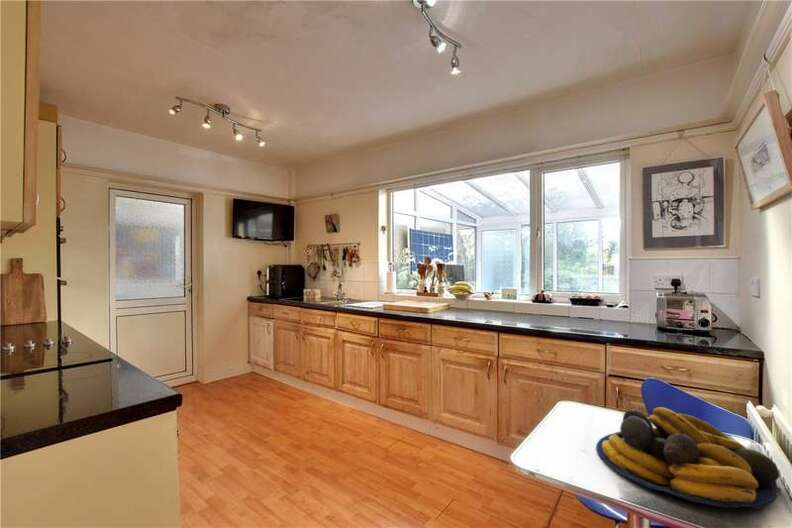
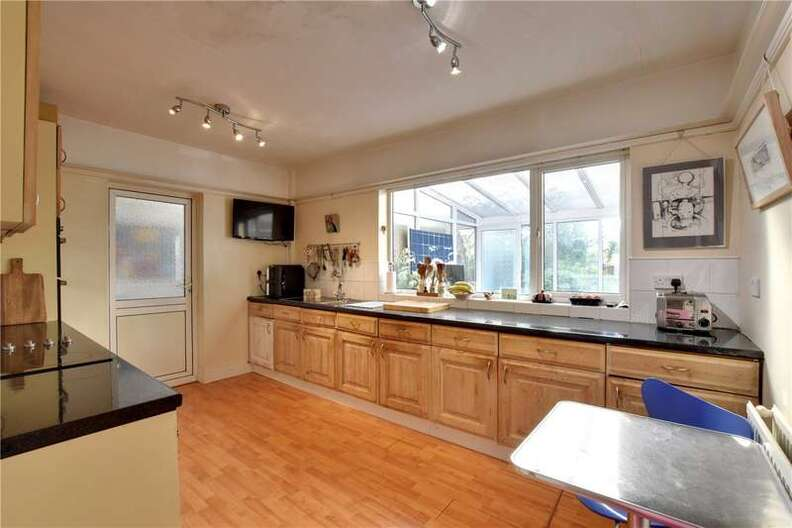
- fruit bowl (676, 440)
